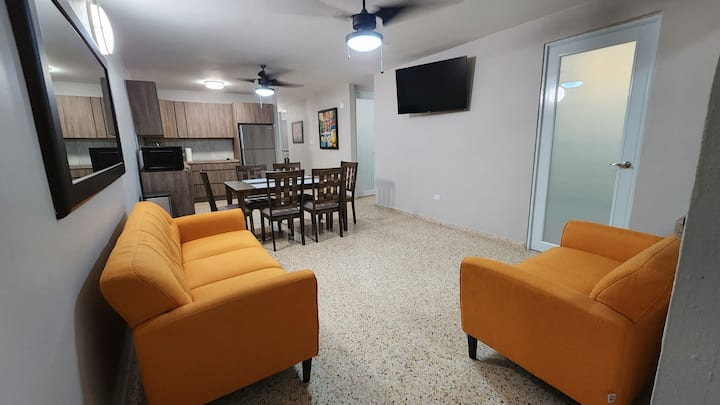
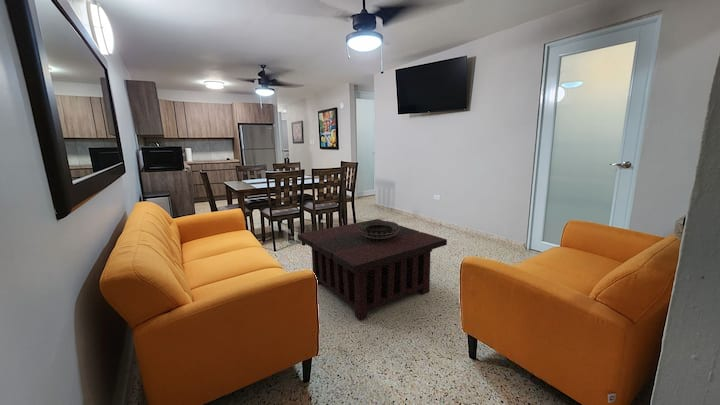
+ decorative bowl (378, 231)
+ coffee table (369, 262)
